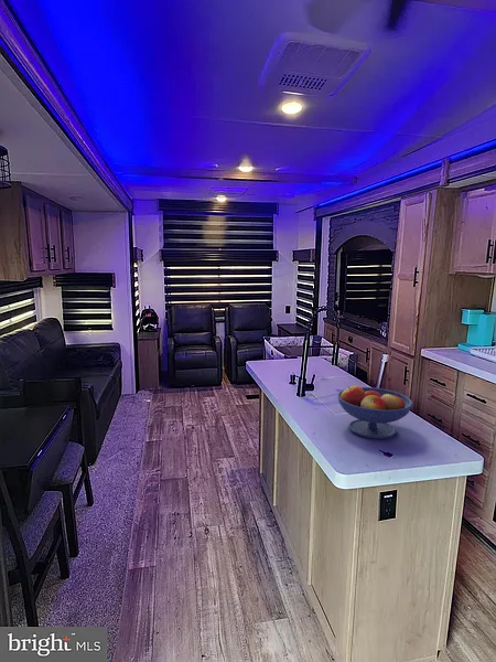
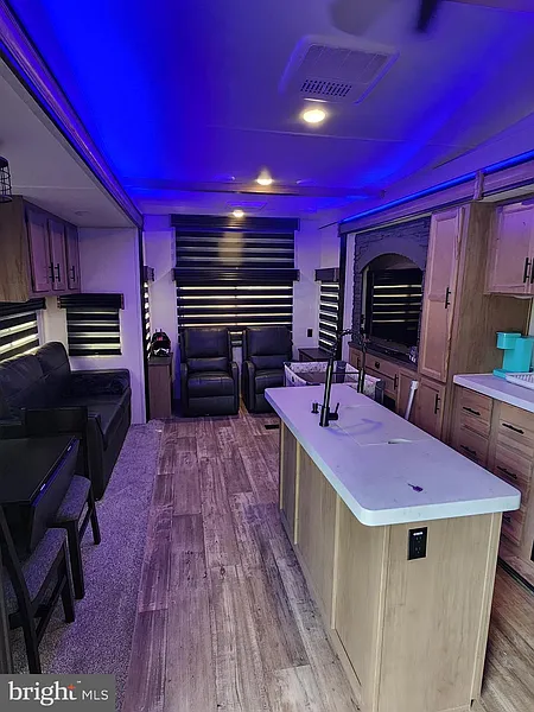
- fruit bowl (373, 407)
